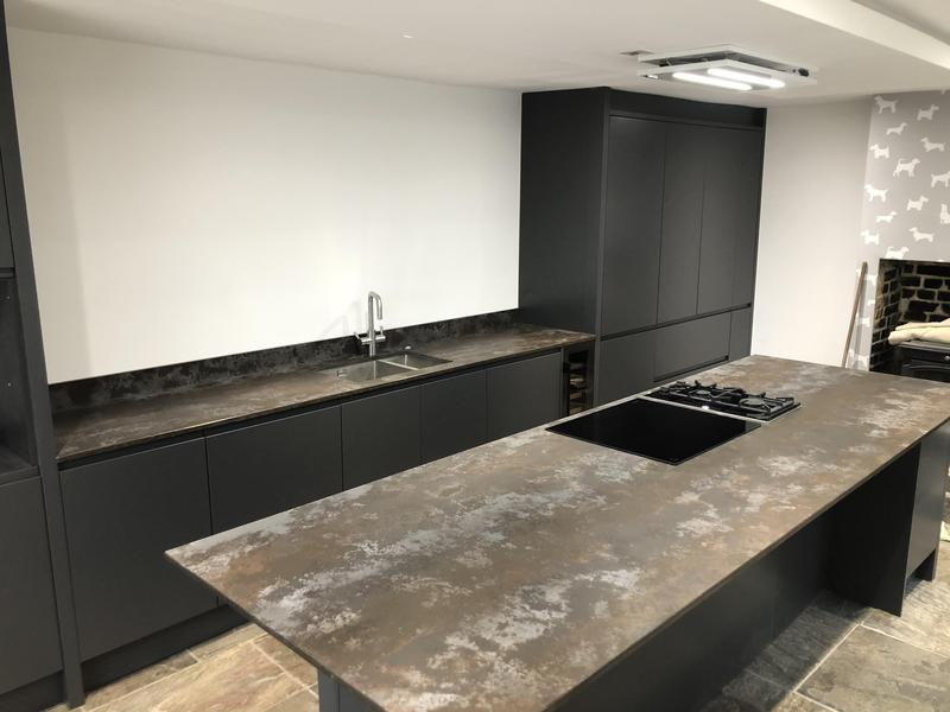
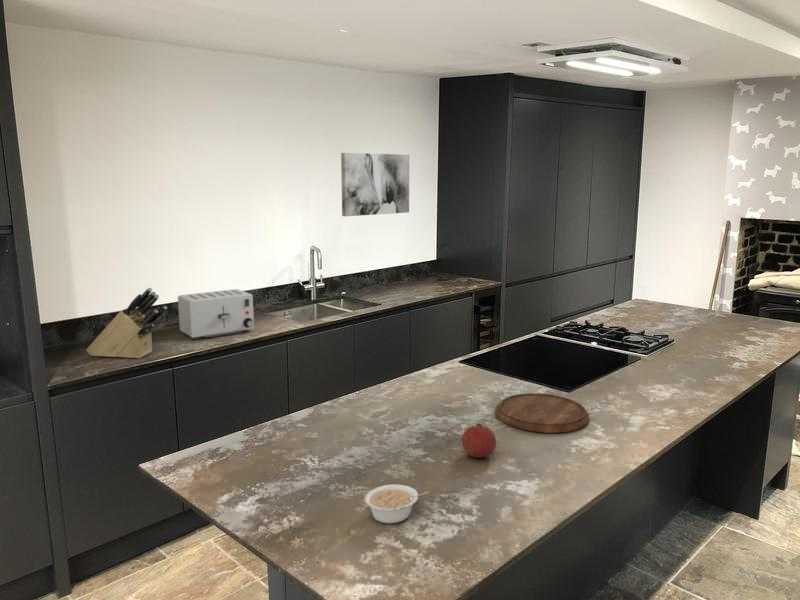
+ toaster (217, 314)
+ knife block (126, 321)
+ cutting board (541, 411)
+ wall art (377, 184)
+ legume (393, 502)
+ fruit (478, 440)
